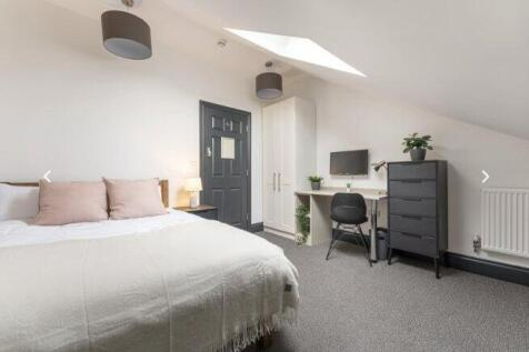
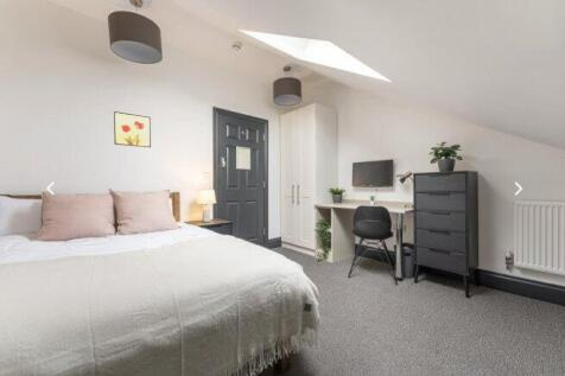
+ wall art (133, 129)
